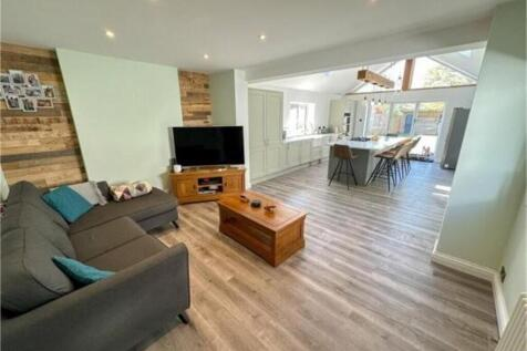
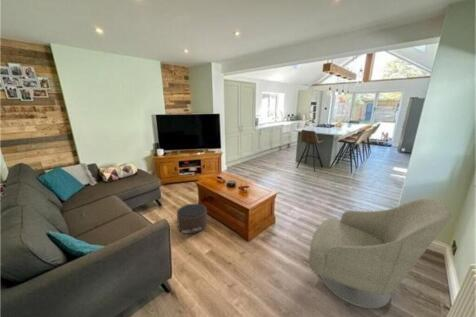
+ pouf (189, 217)
+ armchair (366, 240)
